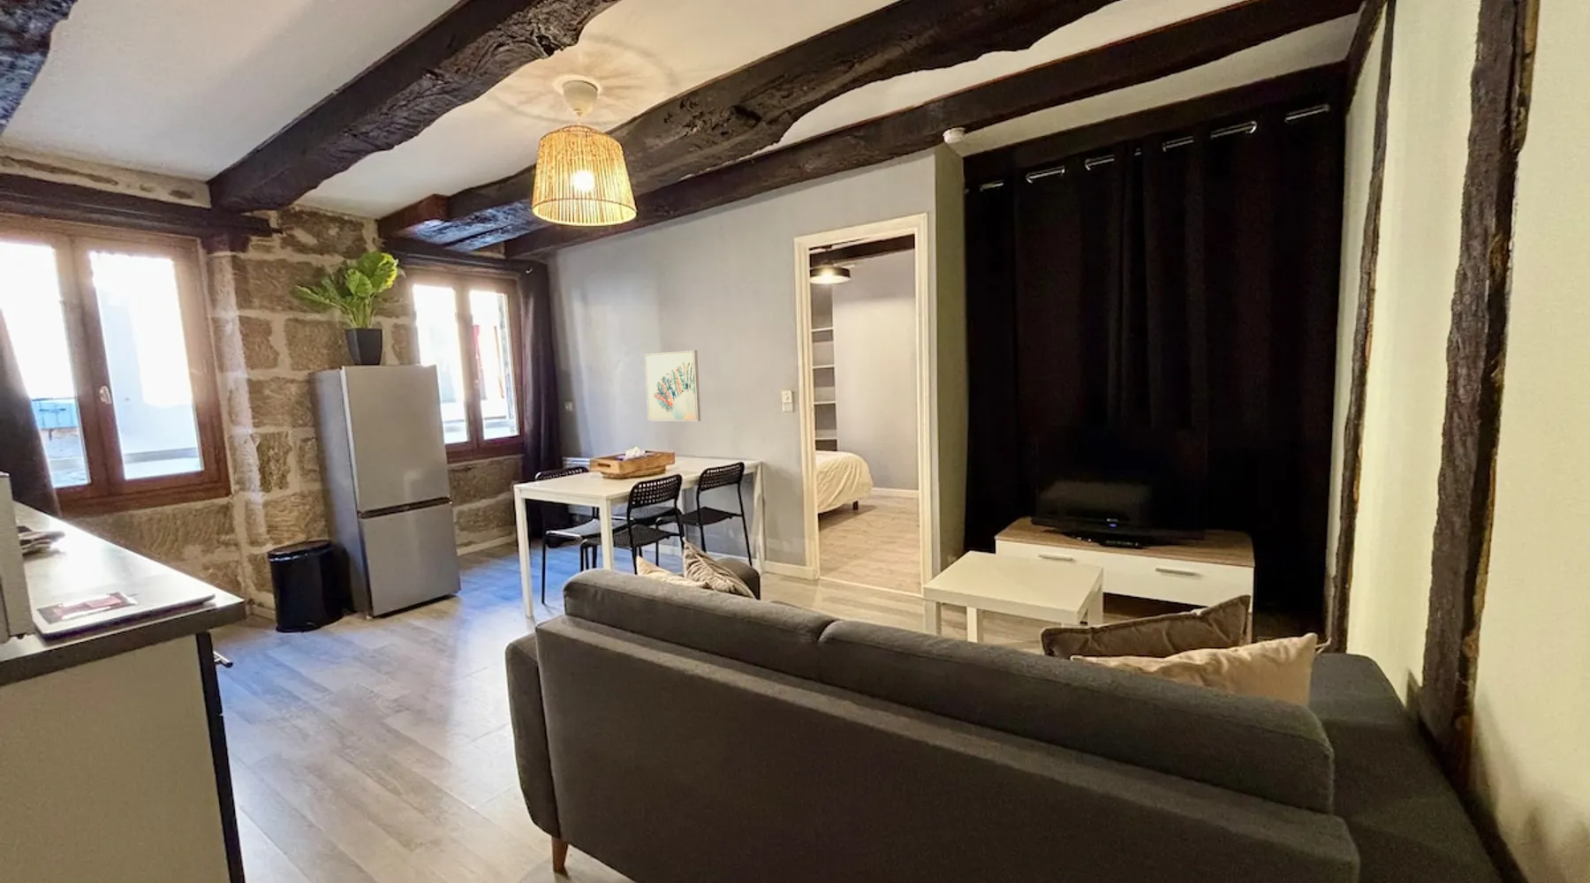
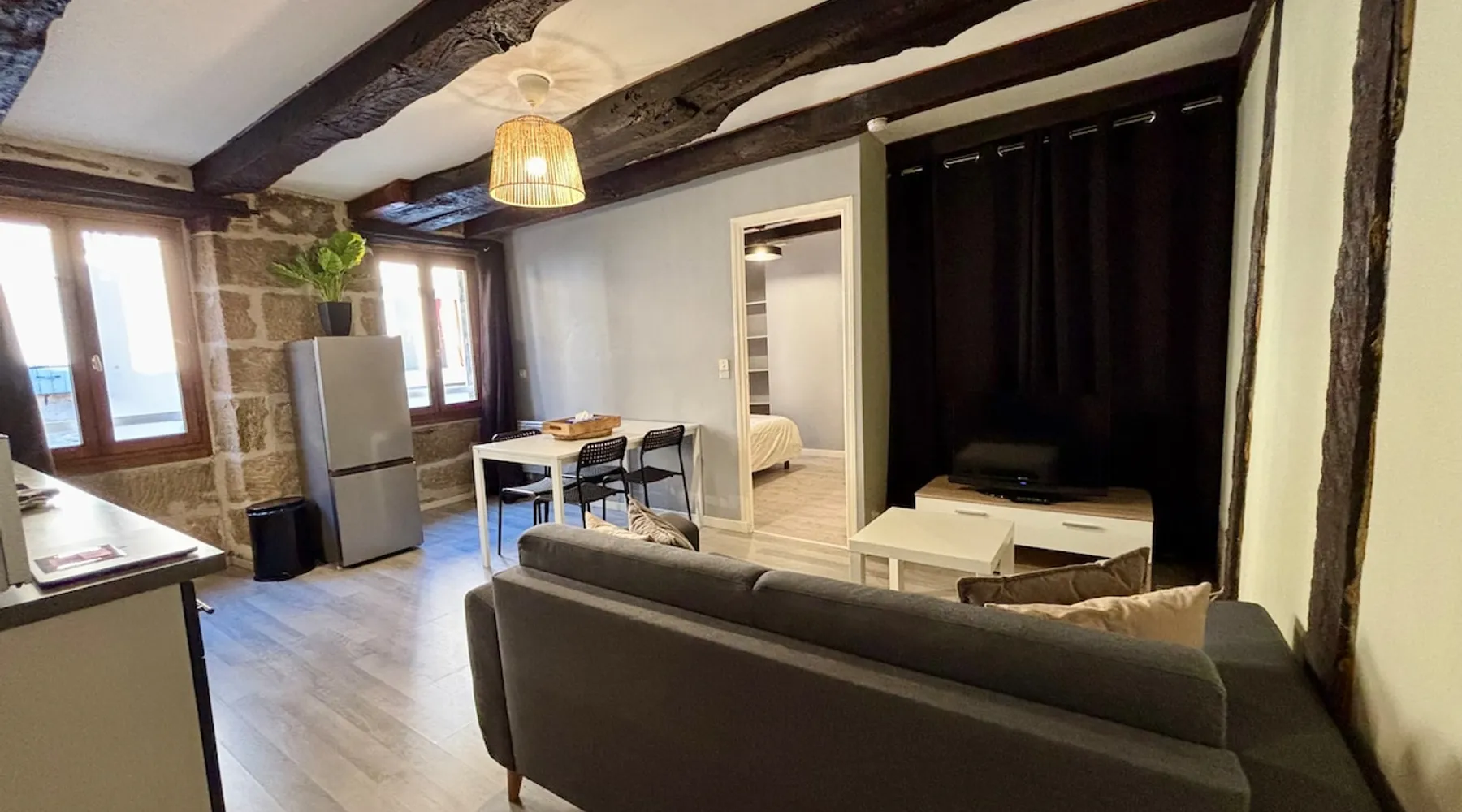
- wall art (671, 387)
